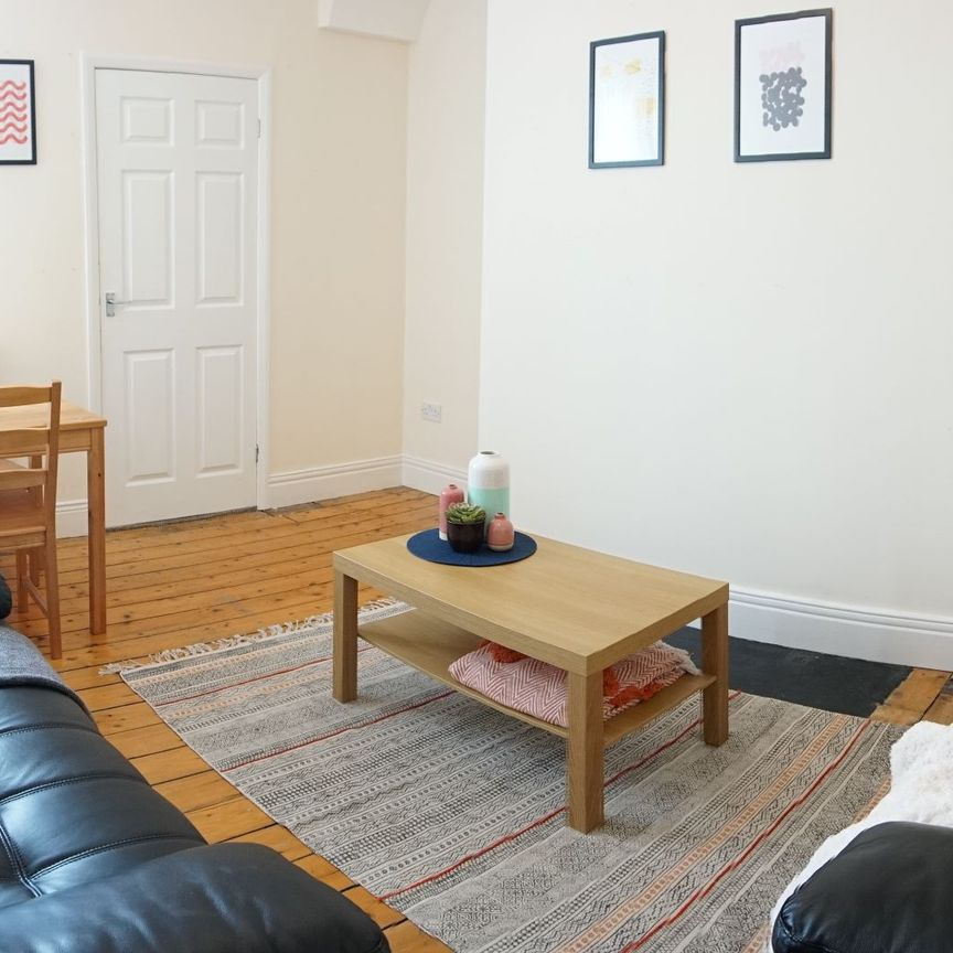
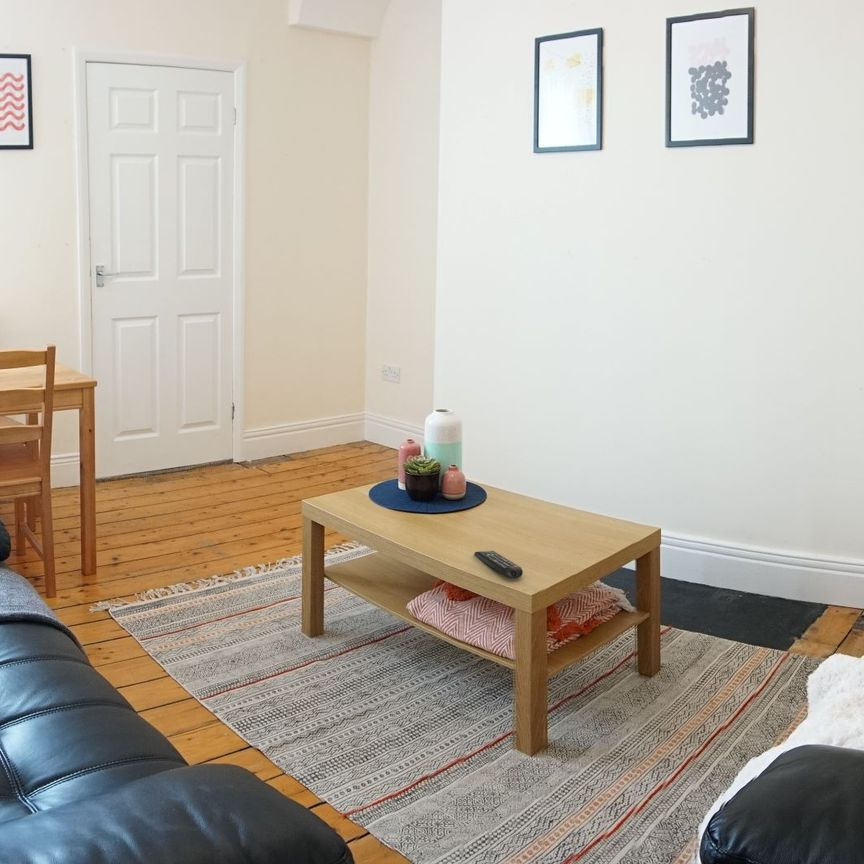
+ remote control (497, 563)
